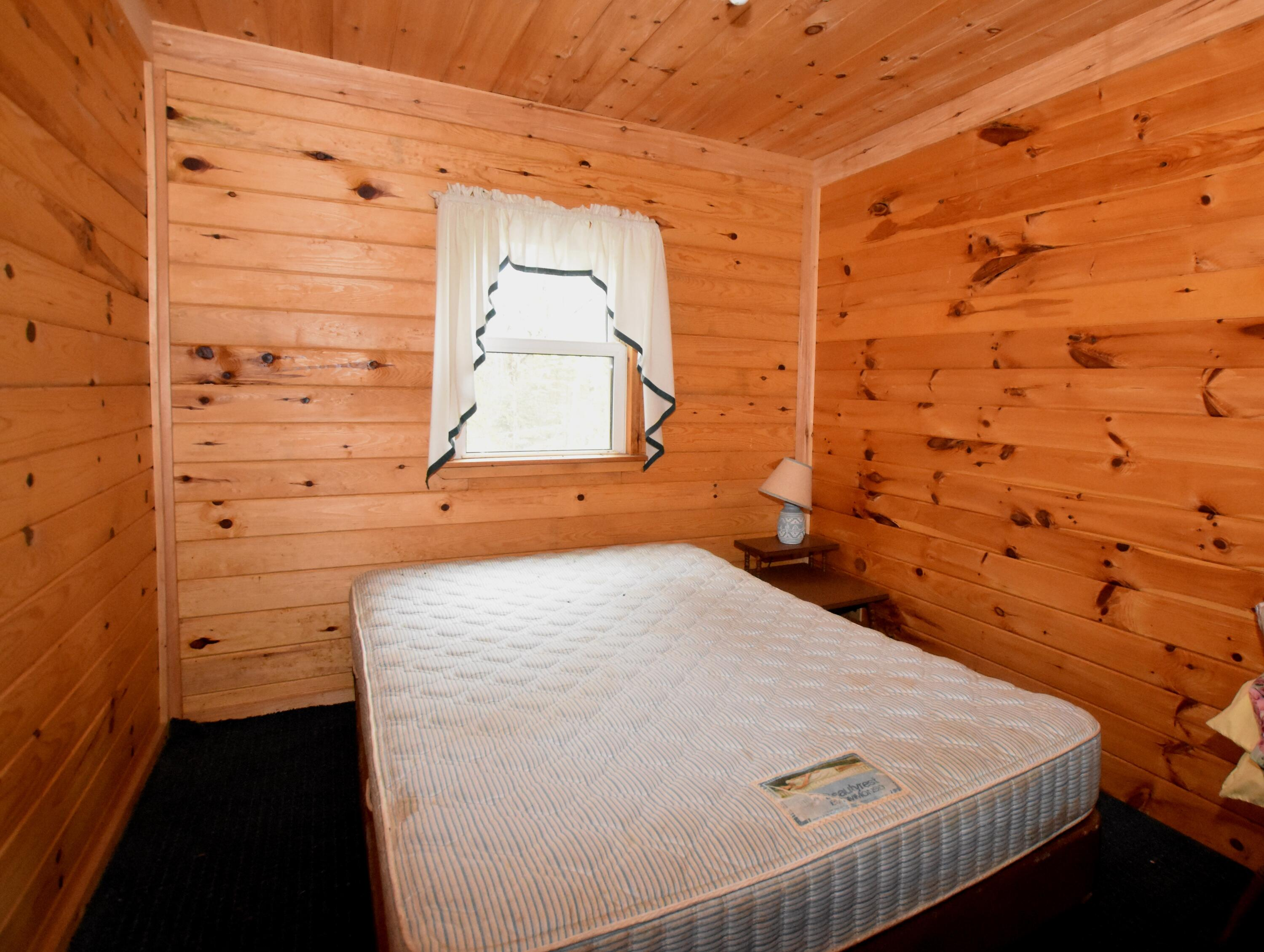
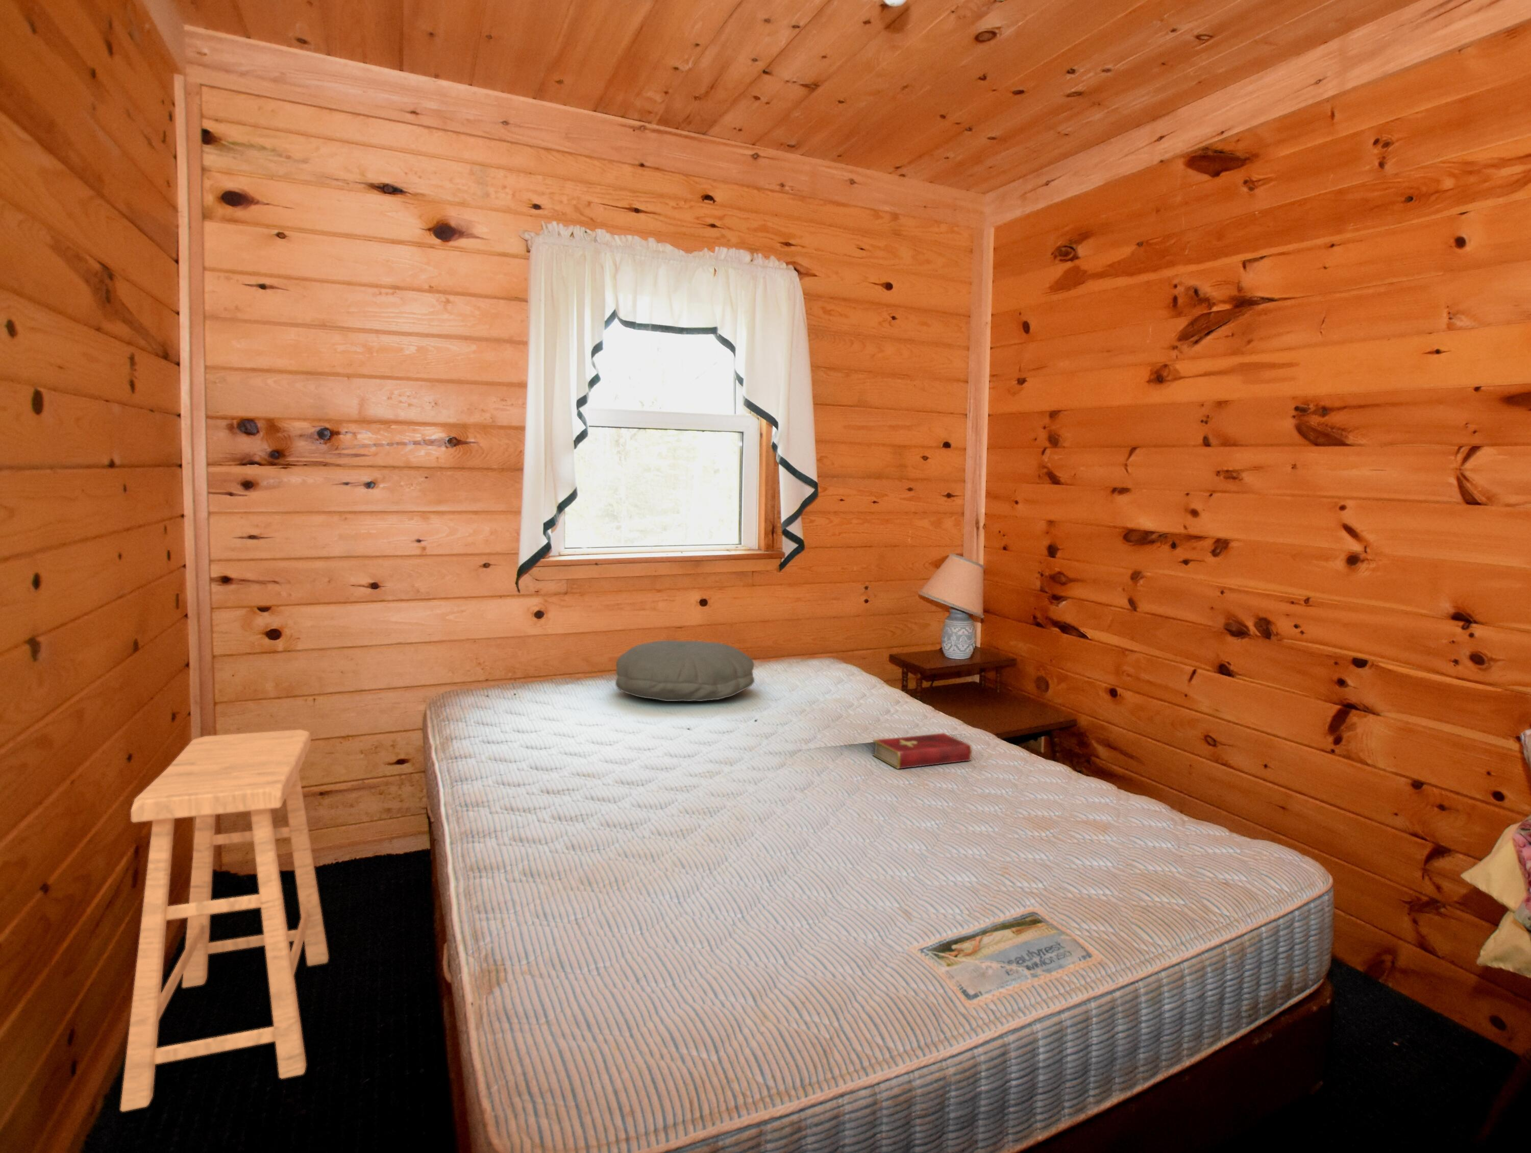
+ pillow (683, 669)
+ stool (237, 896)
+ hardcover book (922, 750)
